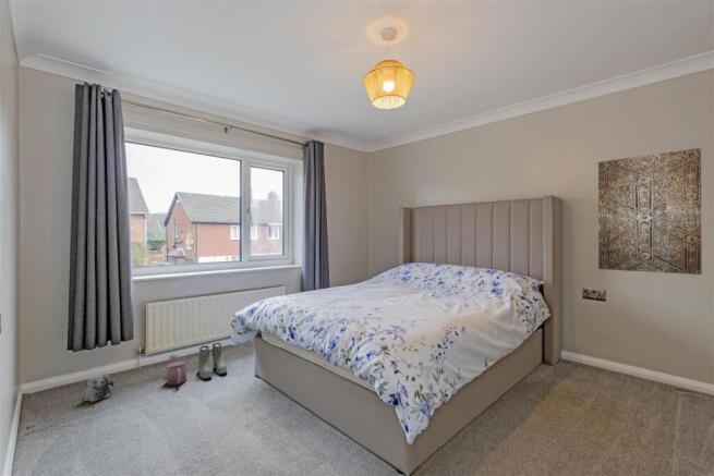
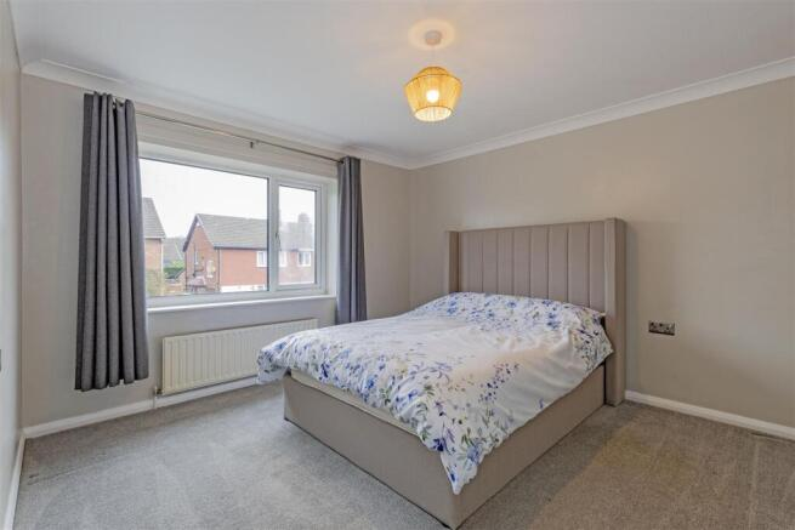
- boots (213, 358)
- wall art (645, 213)
- plush toy (95, 383)
- watering can (176, 367)
